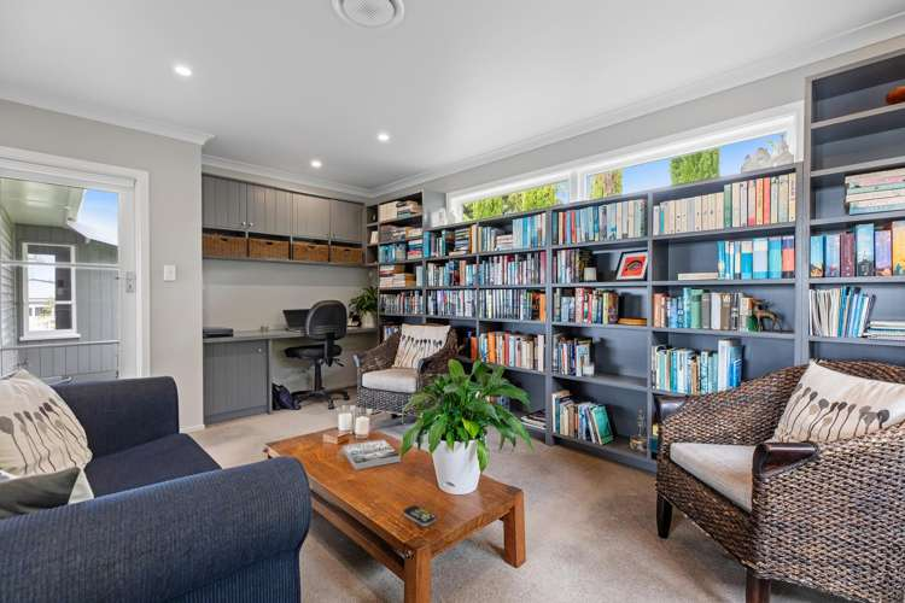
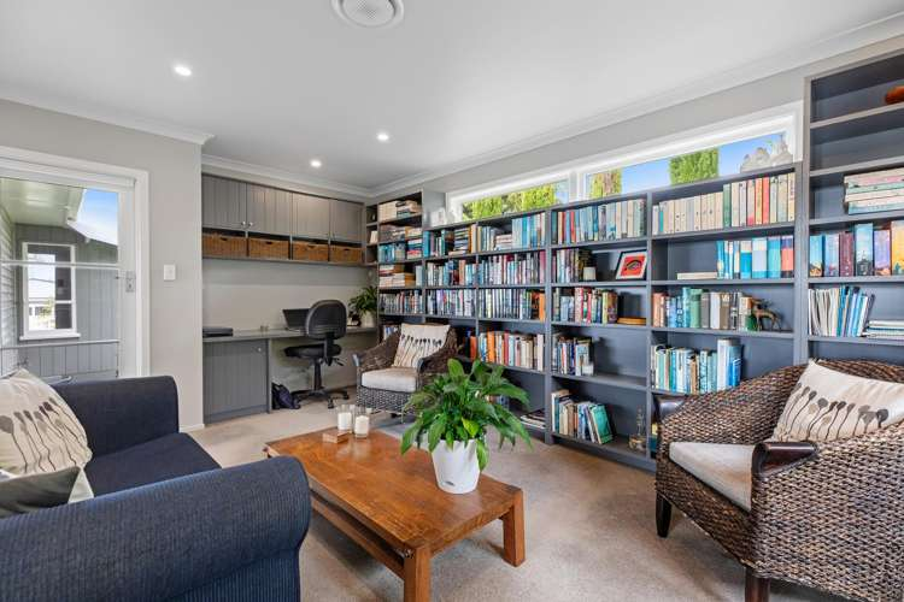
- book (370, 452)
- remote control (419, 515)
